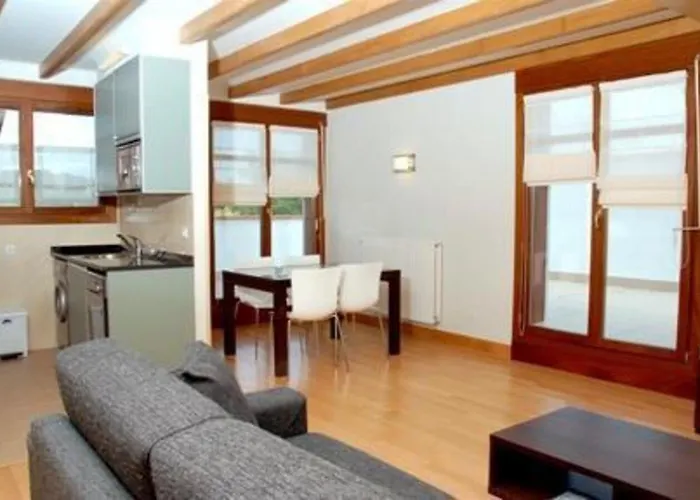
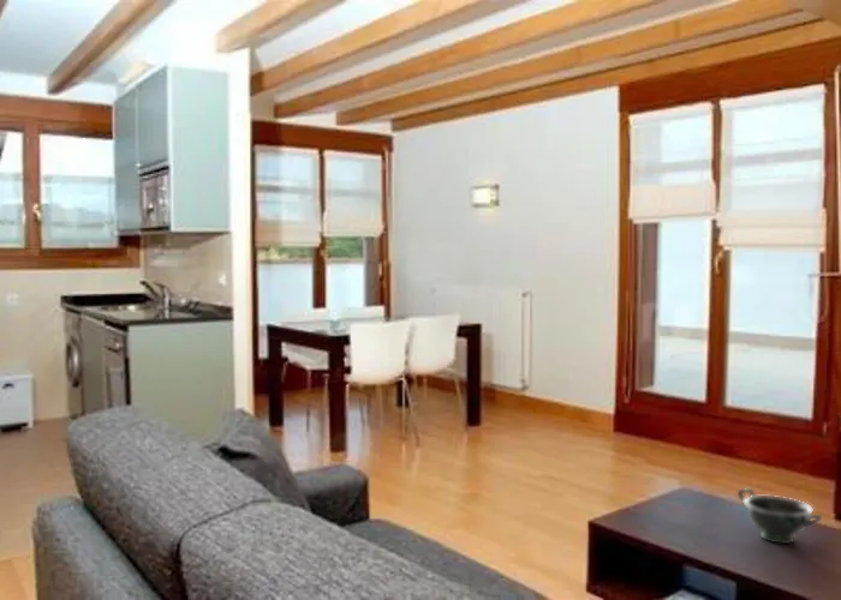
+ bowl (776, 518)
